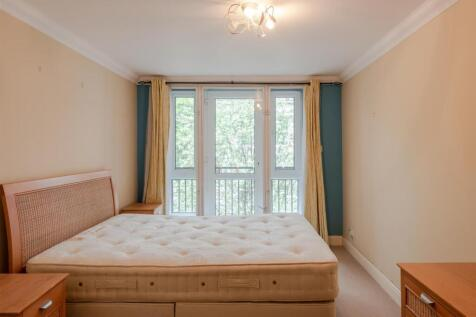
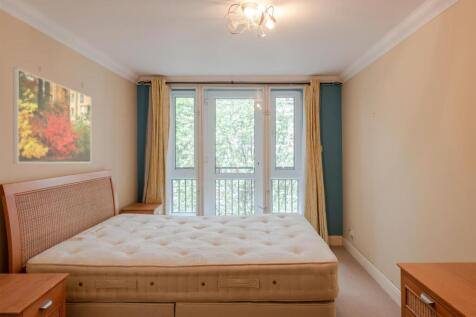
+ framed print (59, 124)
